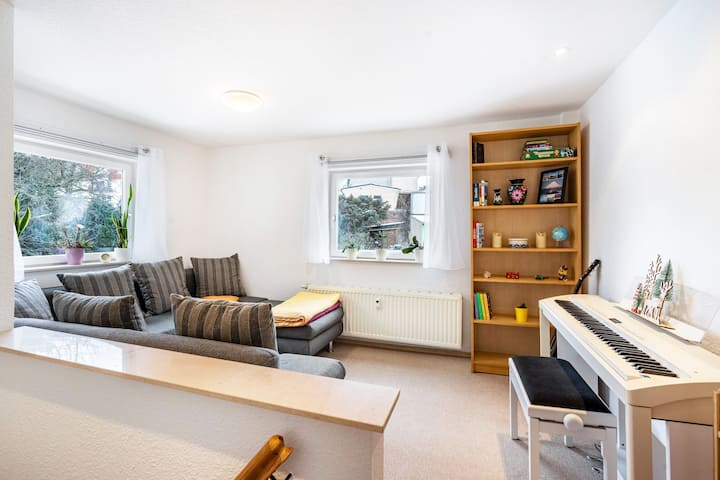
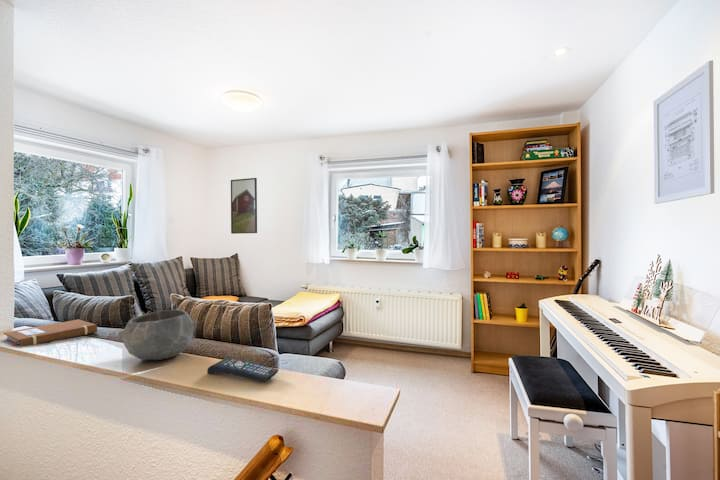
+ wall art (680, 141)
+ bowl (160, 335)
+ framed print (243, 206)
+ notebook (50, 333)
+ remote control (242, 369)
